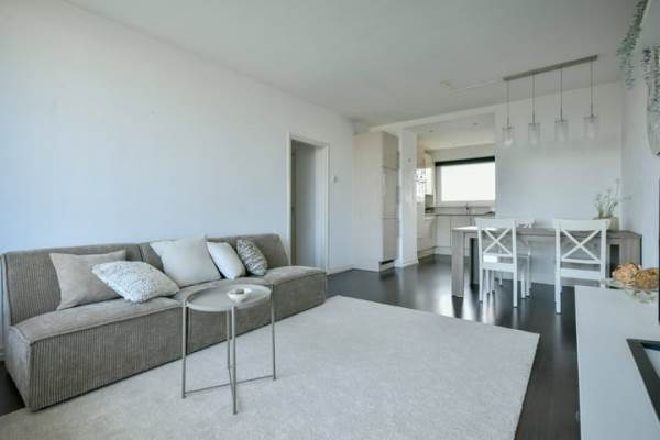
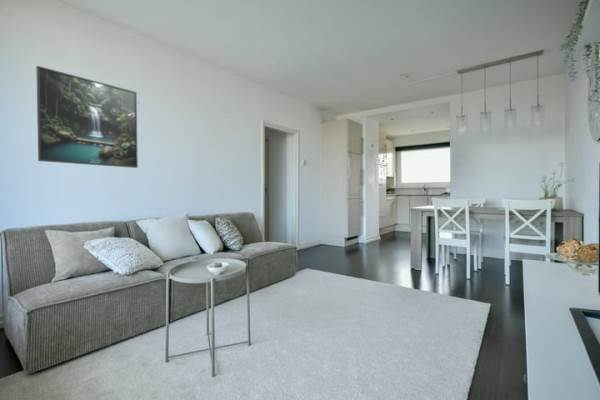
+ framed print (92, 122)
